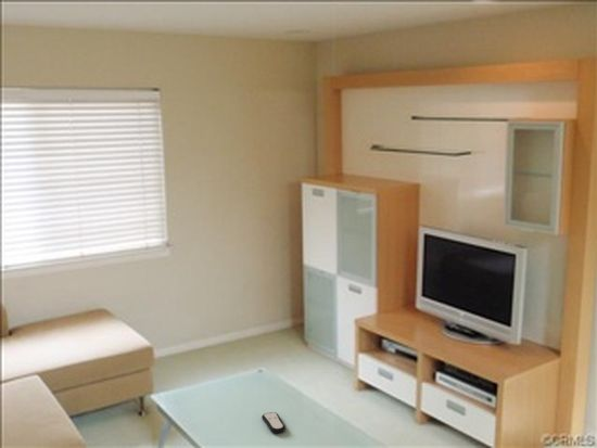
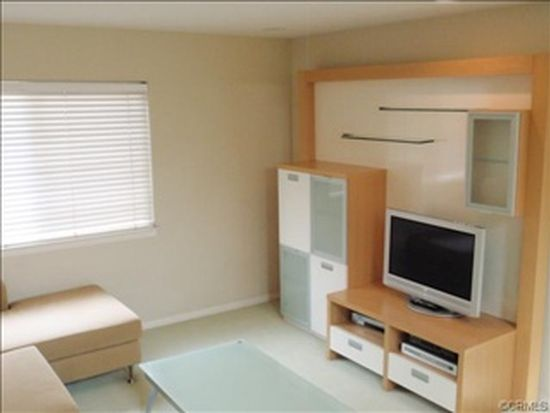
- remote control (274, 422)
